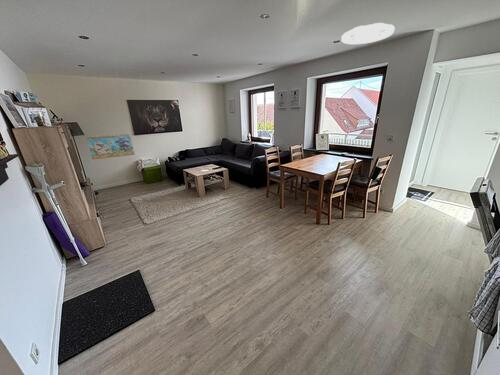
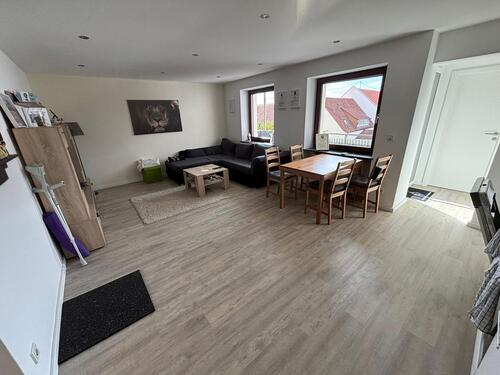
- decorative wall panel (111, 145)
- ceiling light (366, 33)
